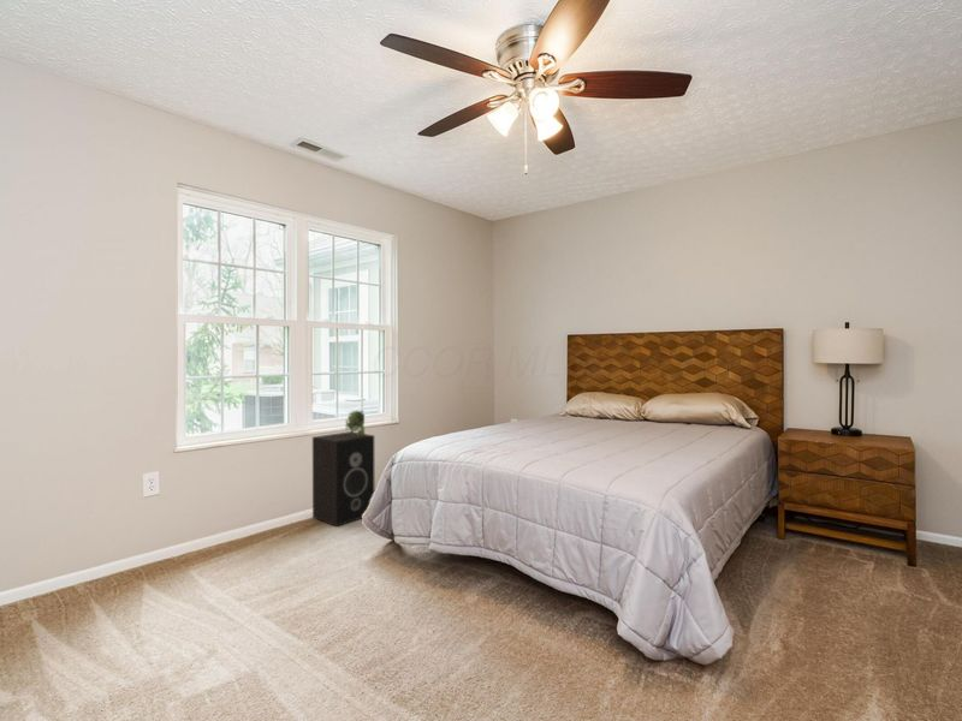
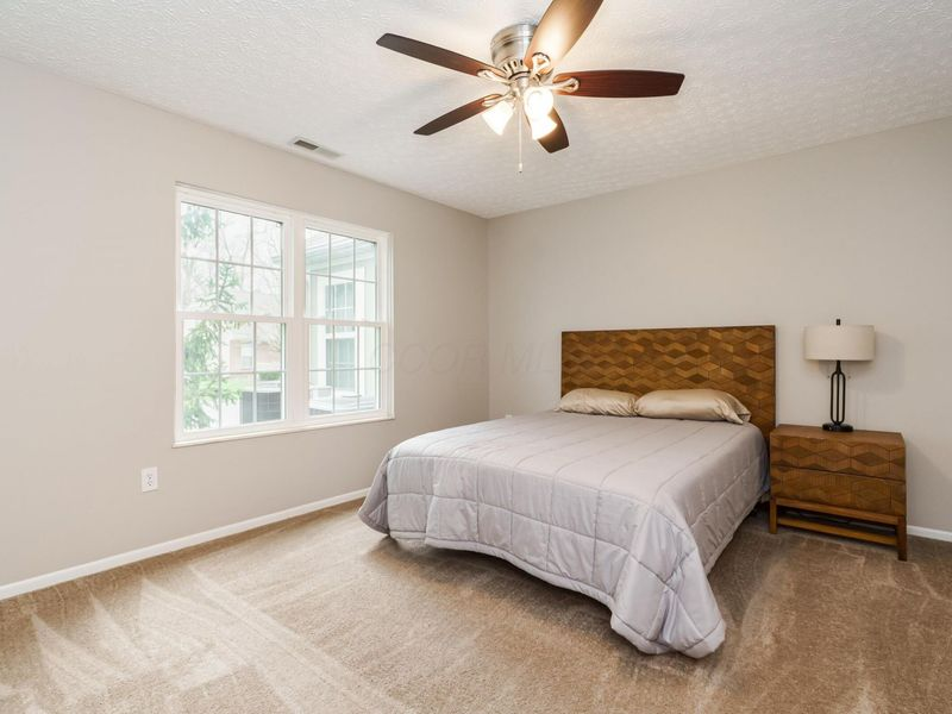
- succulent plant (354, 423)
- speaker (343, 476)
